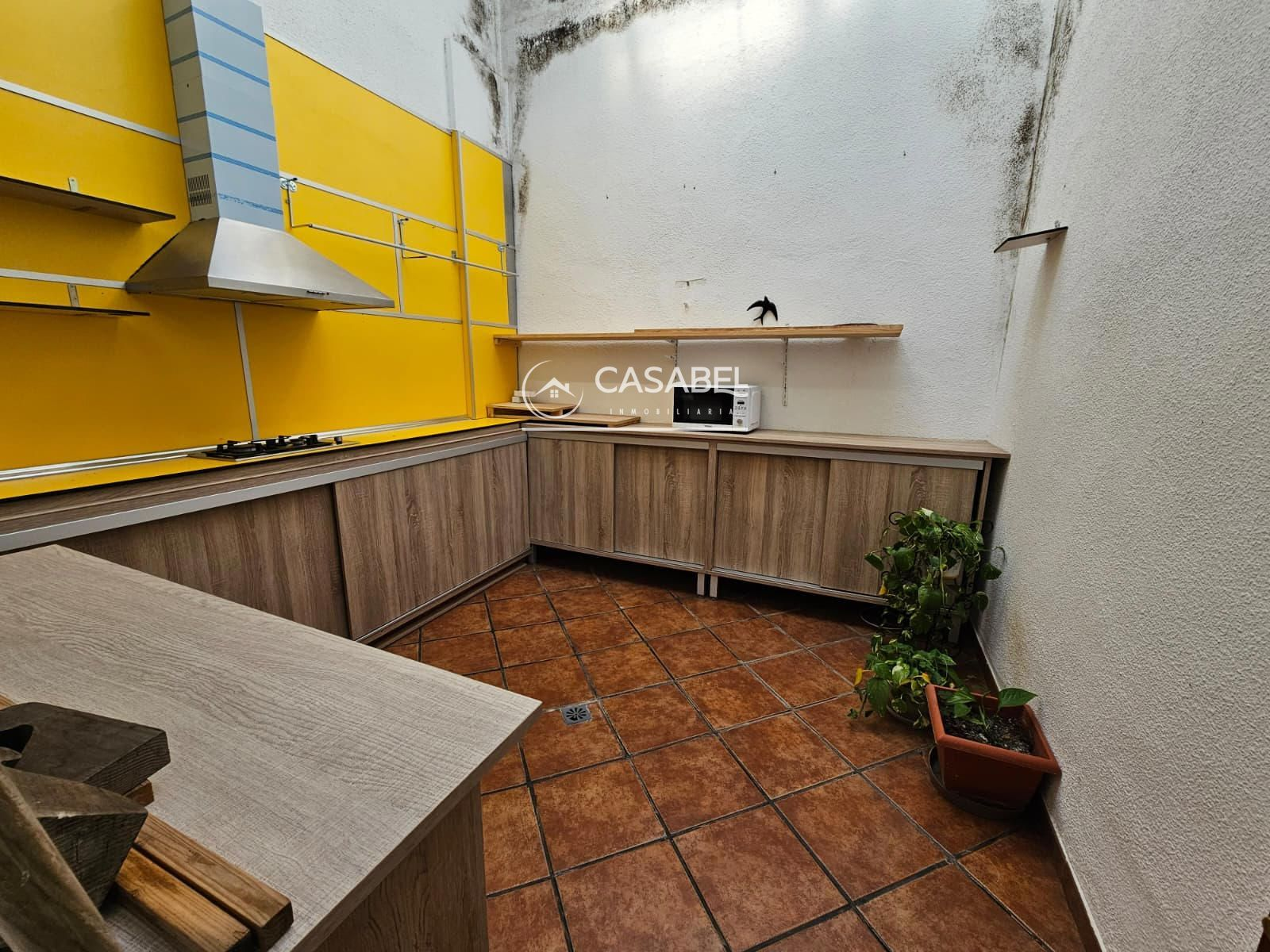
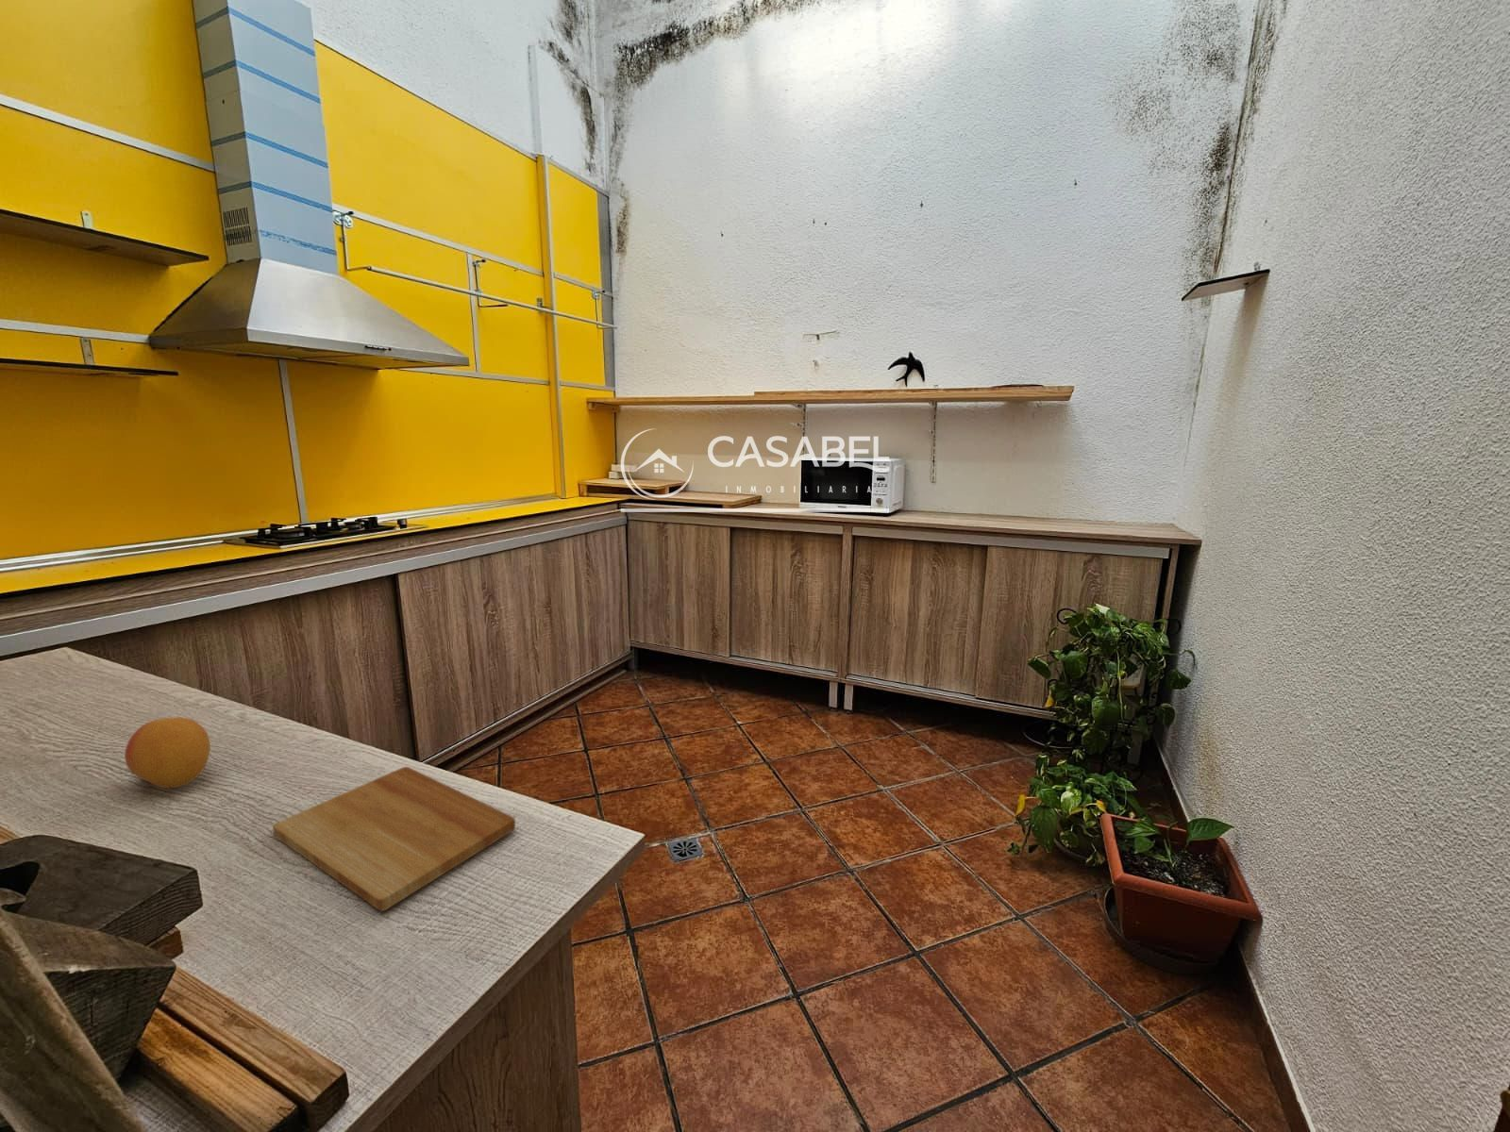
+ cutting board (396, 826)
+ fruit (171, 749)
